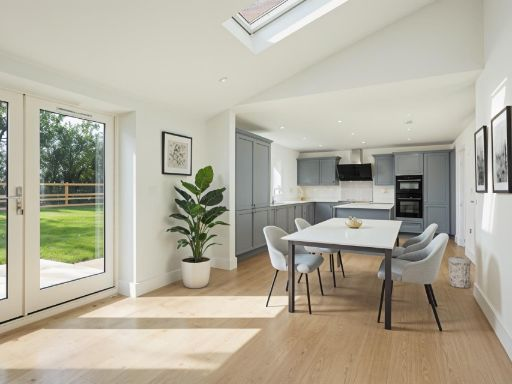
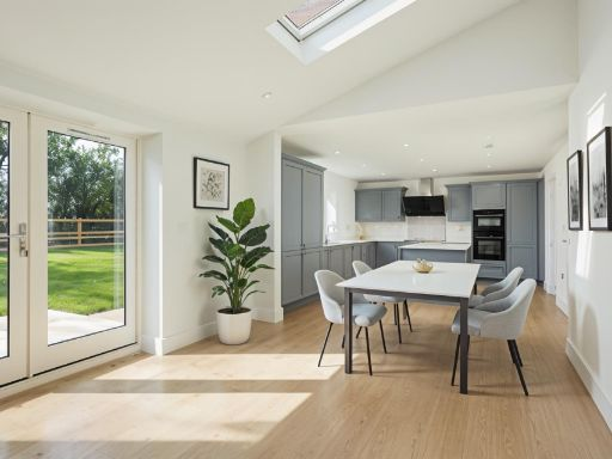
- trash can (459, 271)
